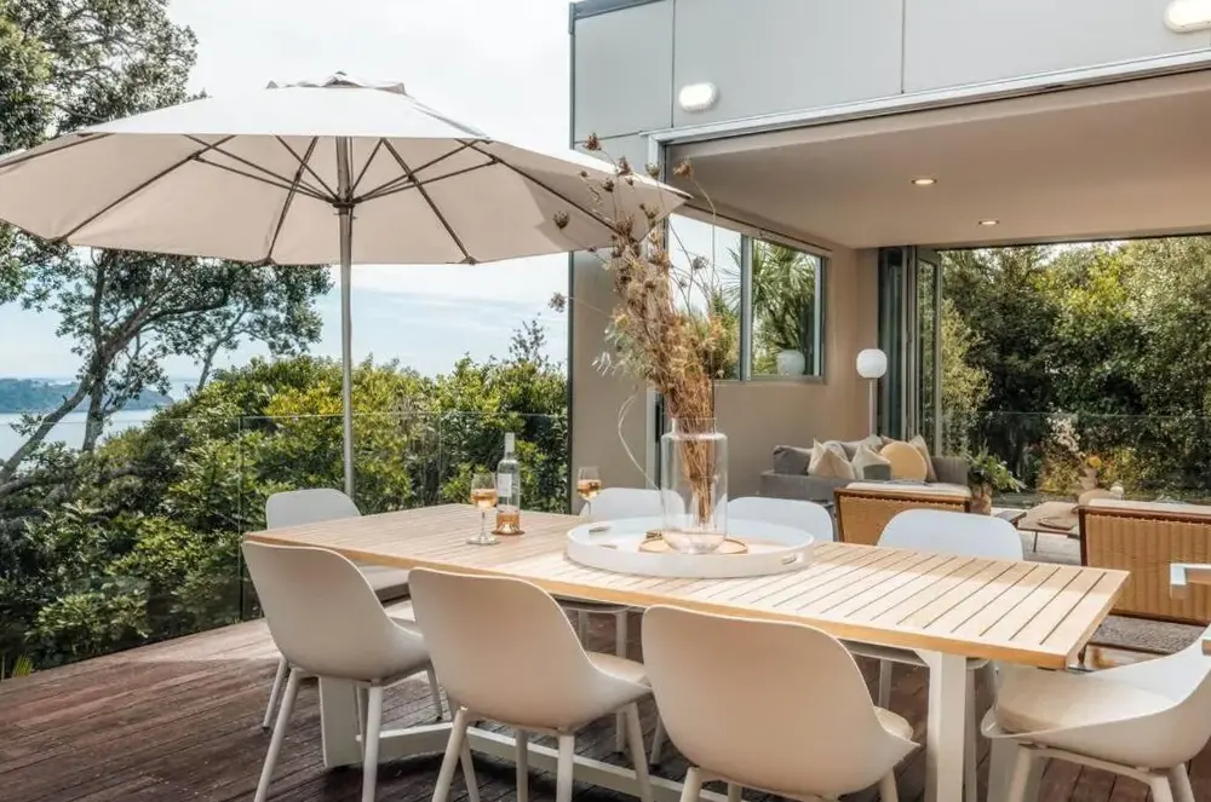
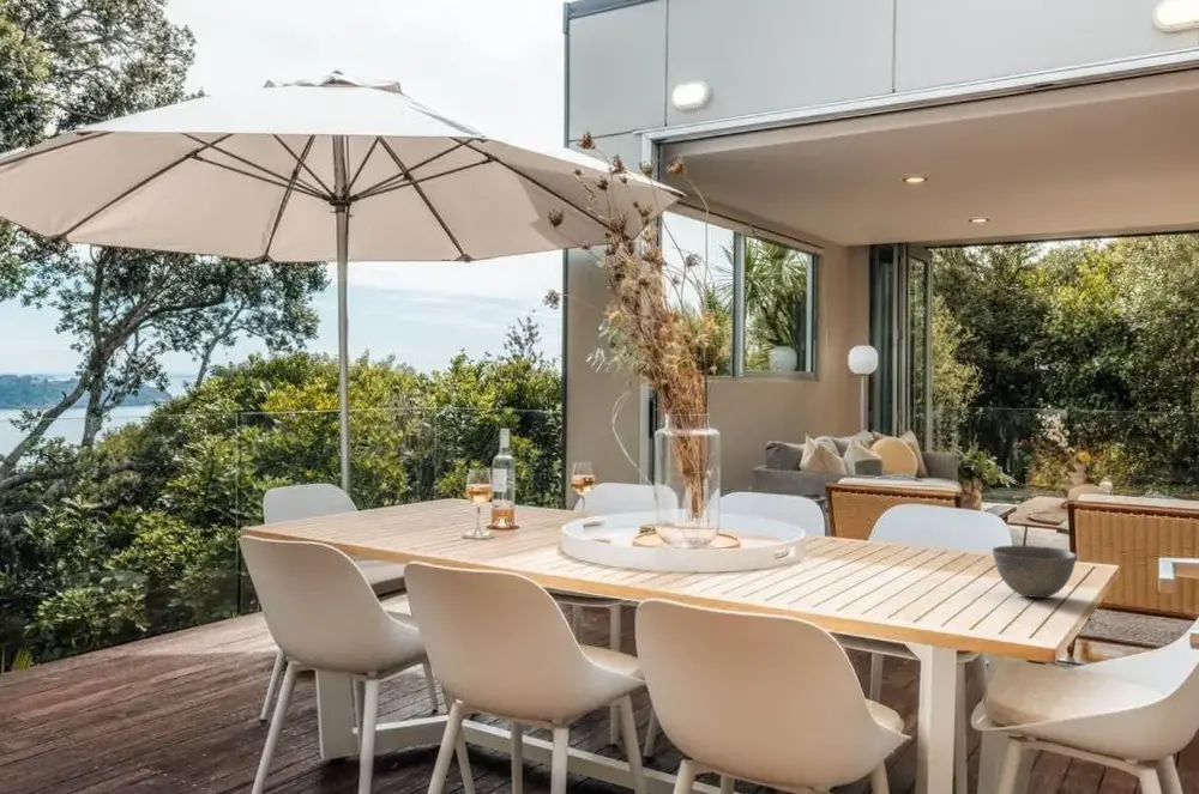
+ bowl (1034, 574)
